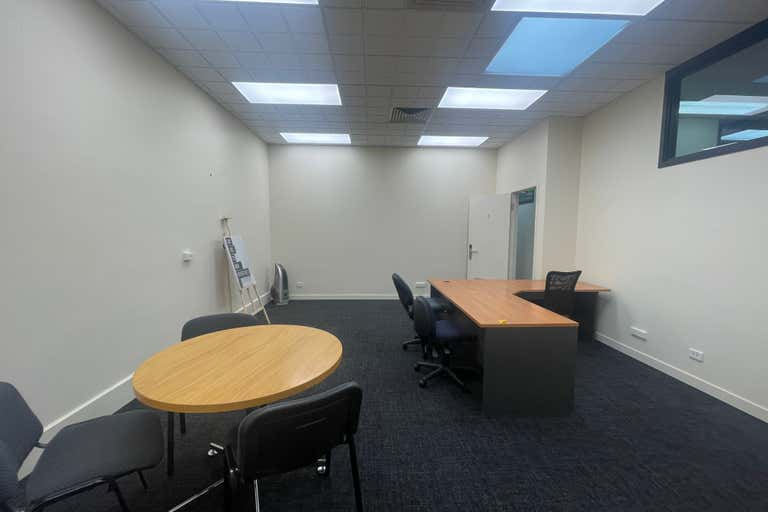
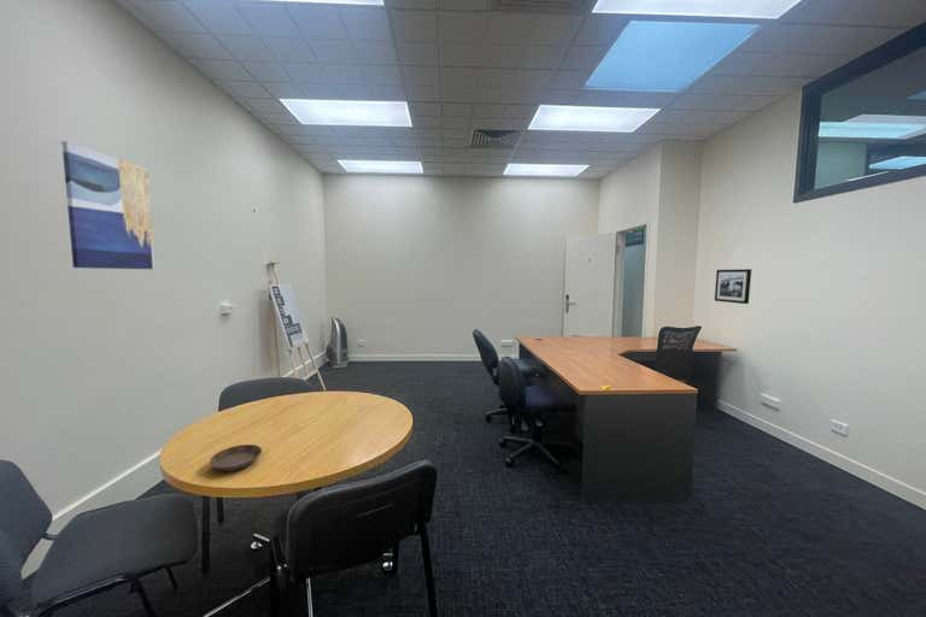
+ wall art (113, 213)
+ saucer (236, 458)
+ picture frame (731, 286)
